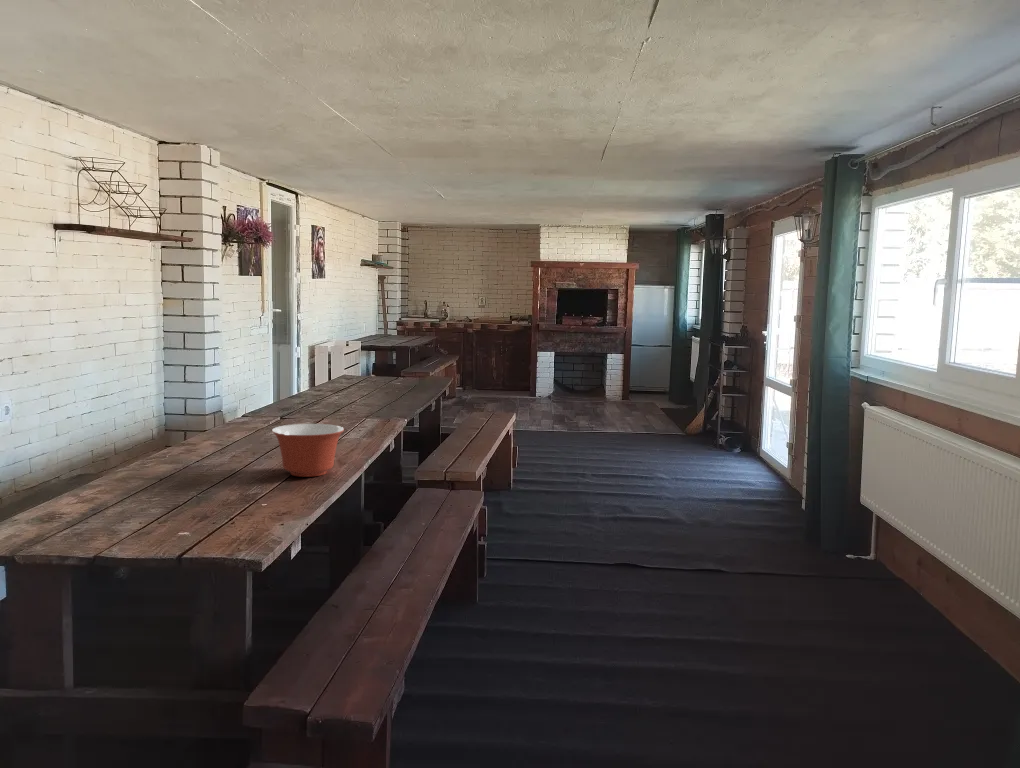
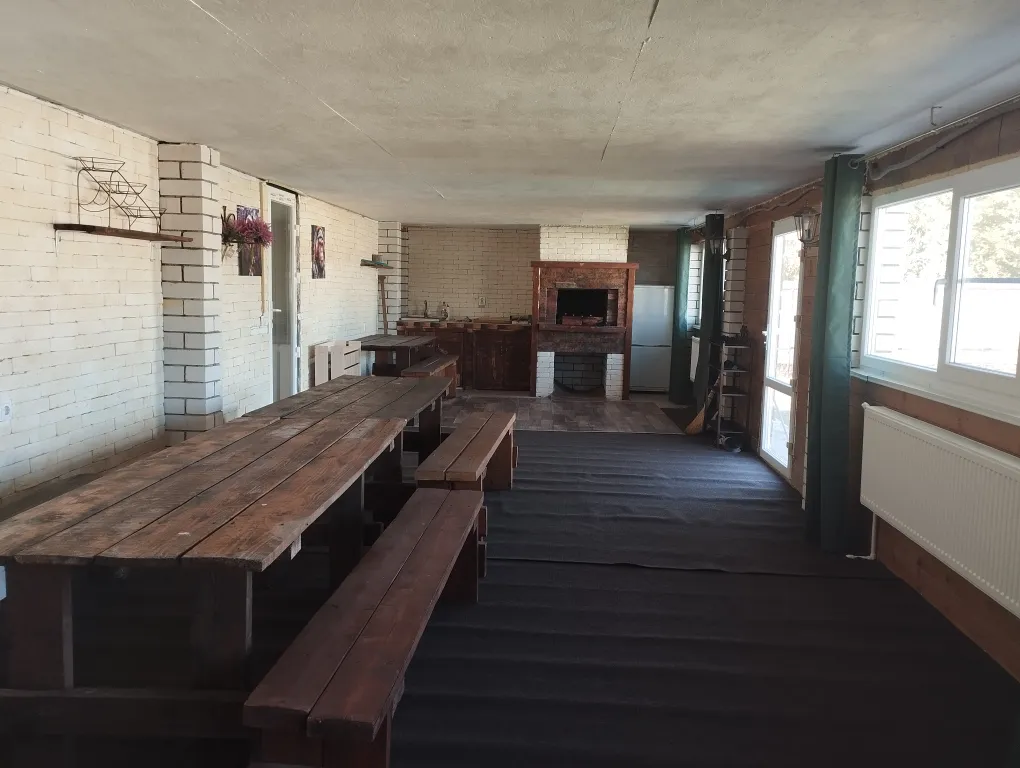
- mixing bowl (308, 451)
